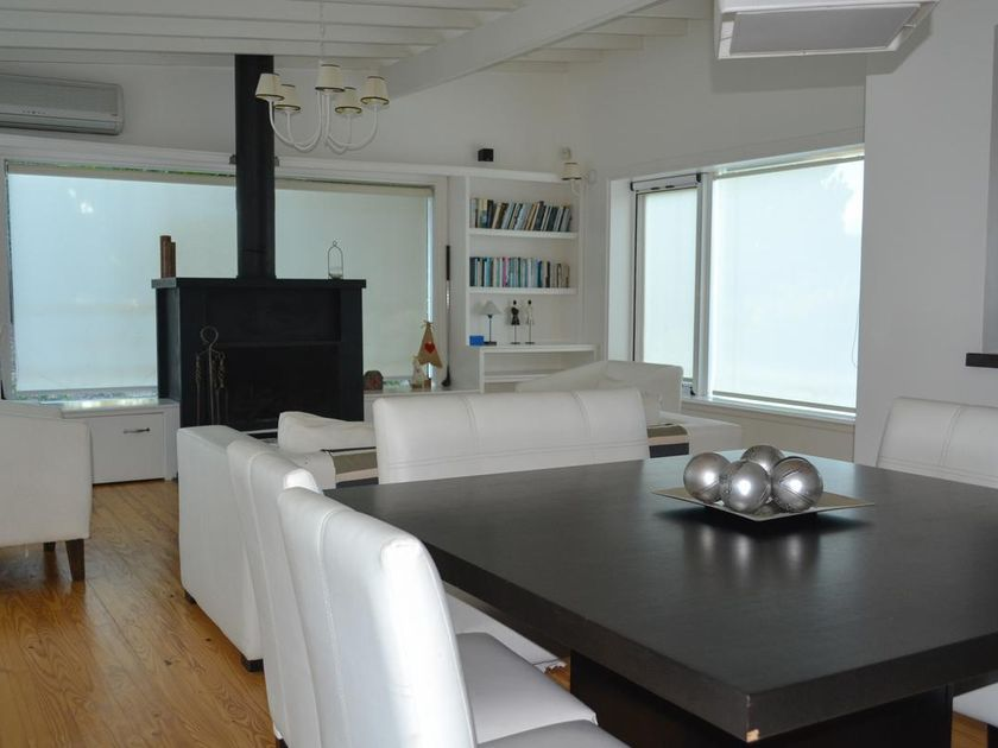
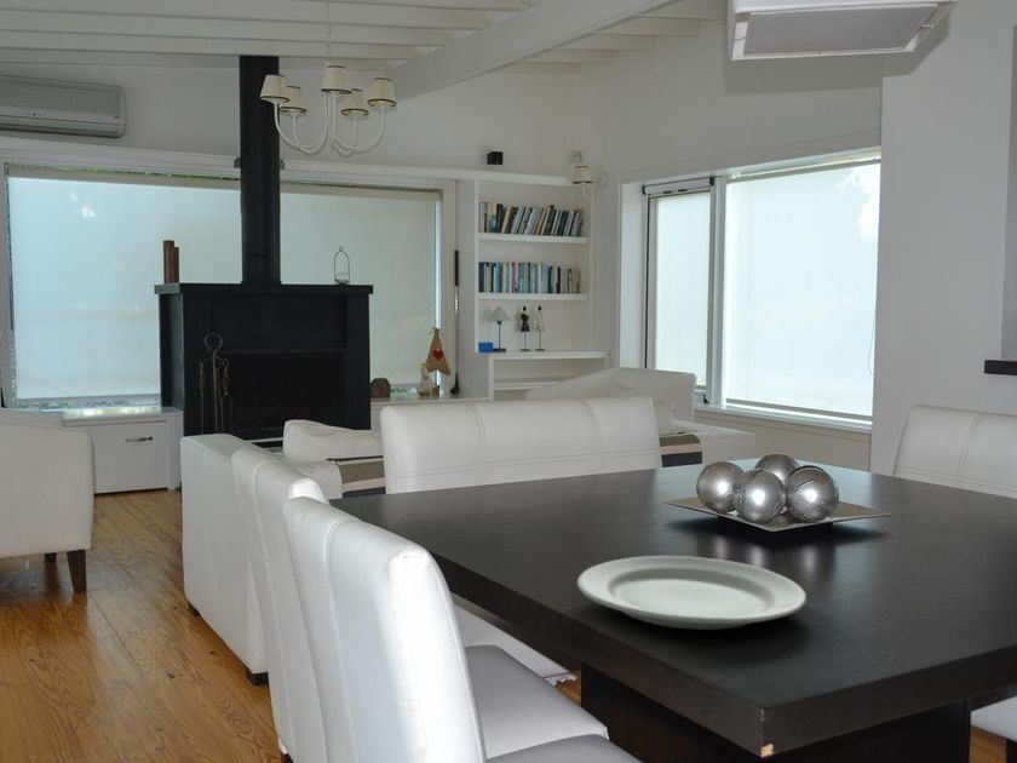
+ chinaware (689, 595)
